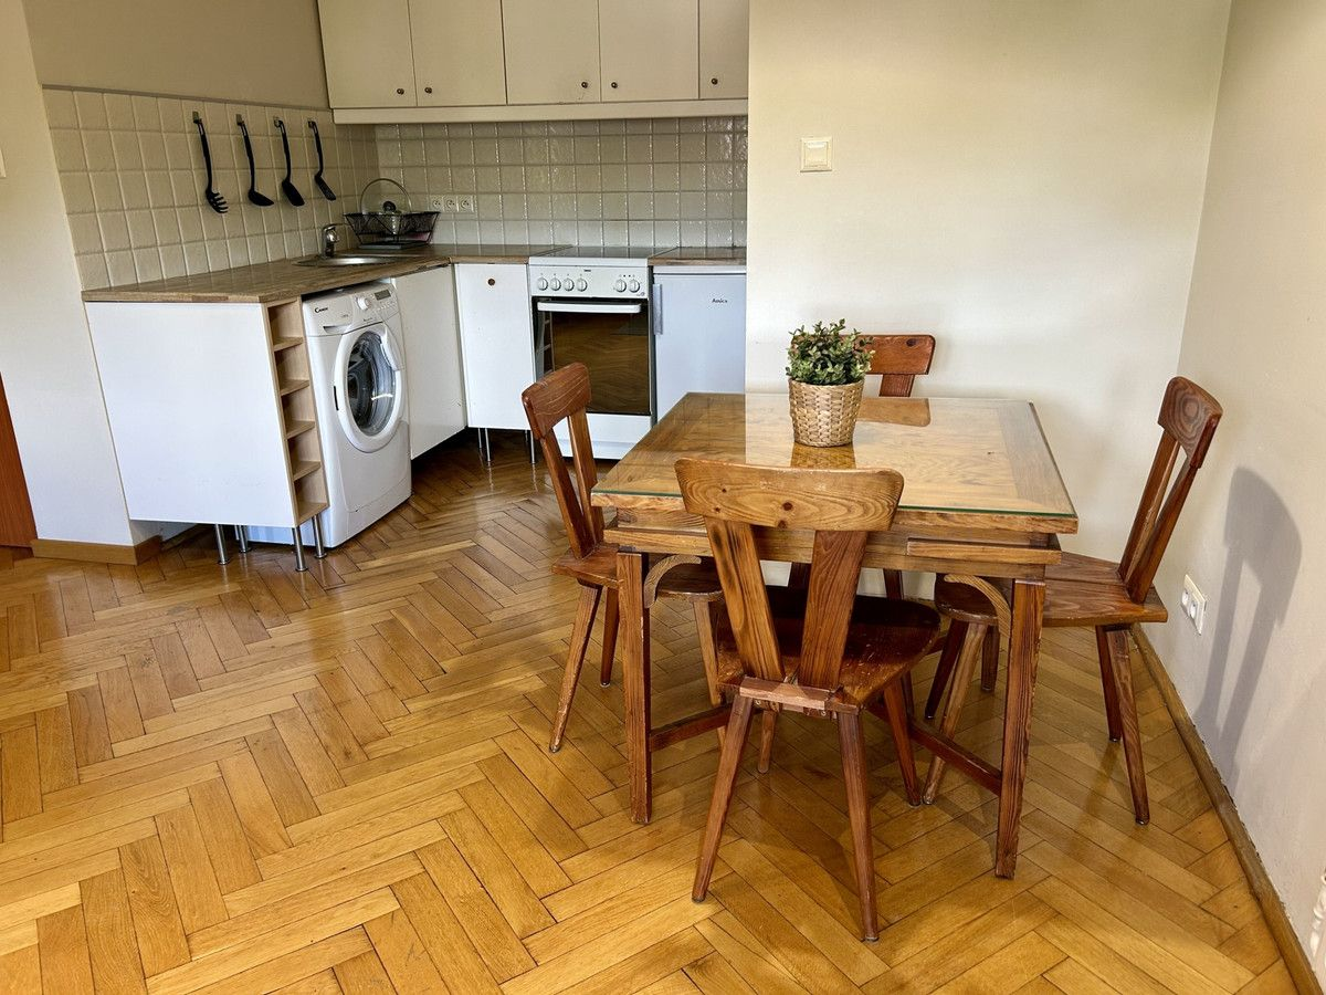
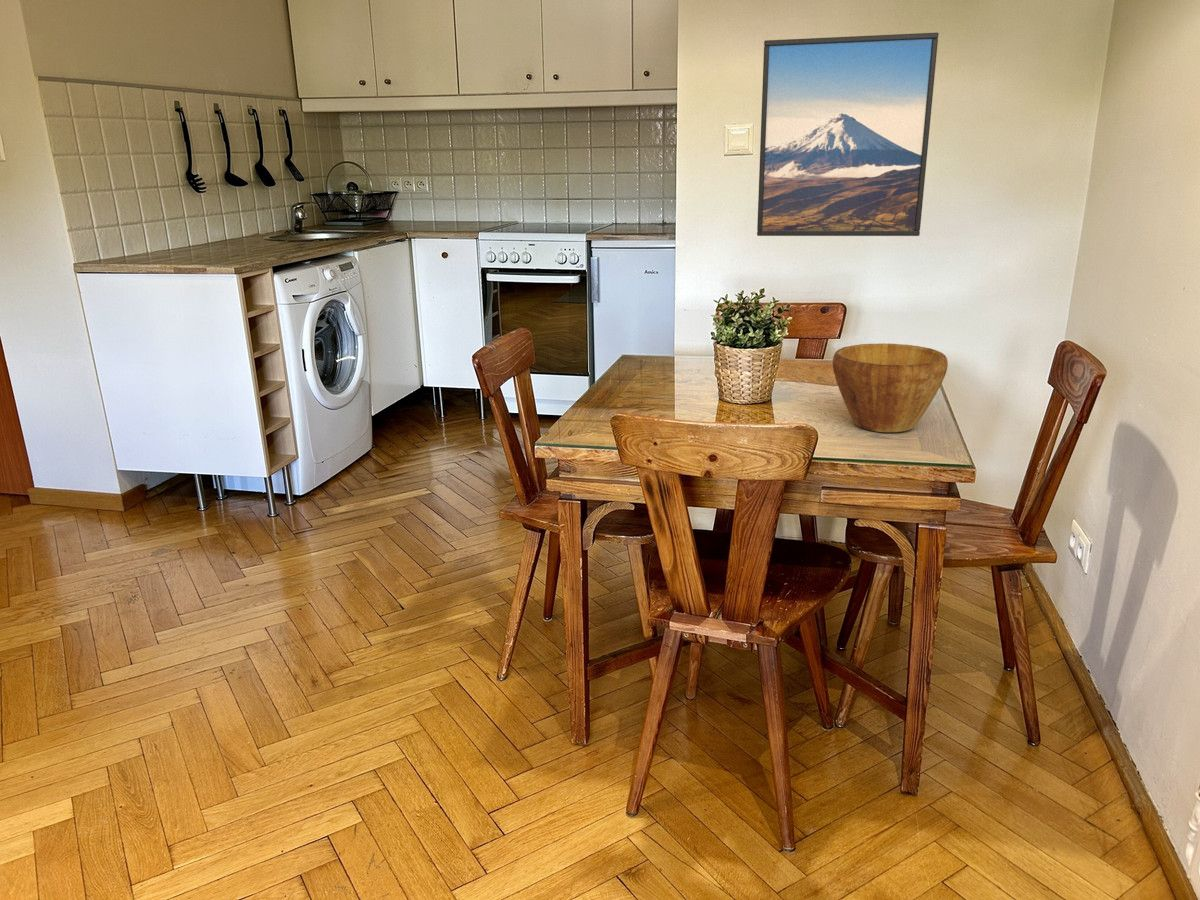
+ bowl (886, 389)
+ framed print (842, 139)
